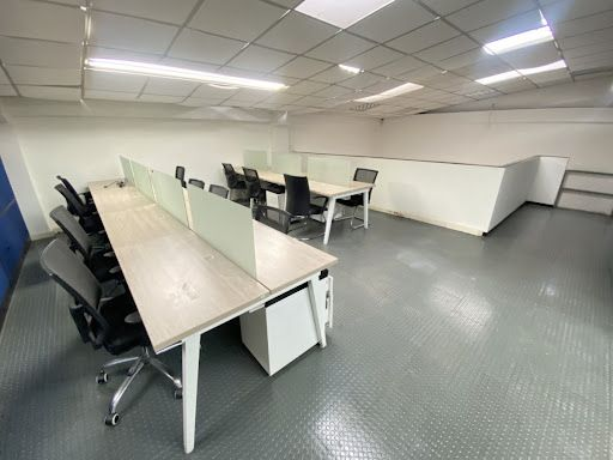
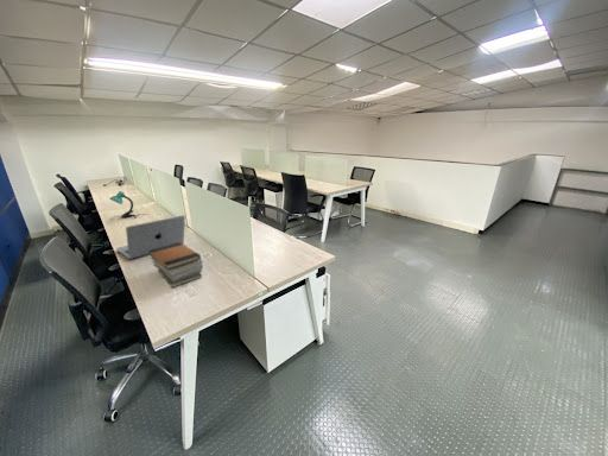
+ book stack (176, 262)
+ laptop (150, 232)
+ desk lamp (131, 203)
